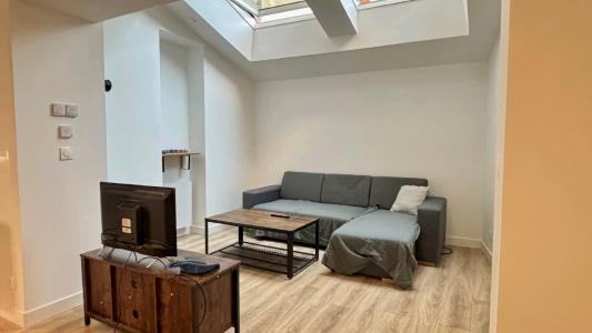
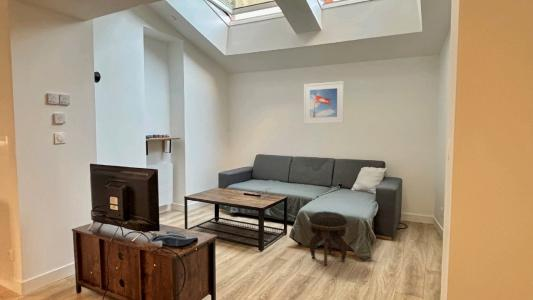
+ footstool (328, 236)
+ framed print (323, 103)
